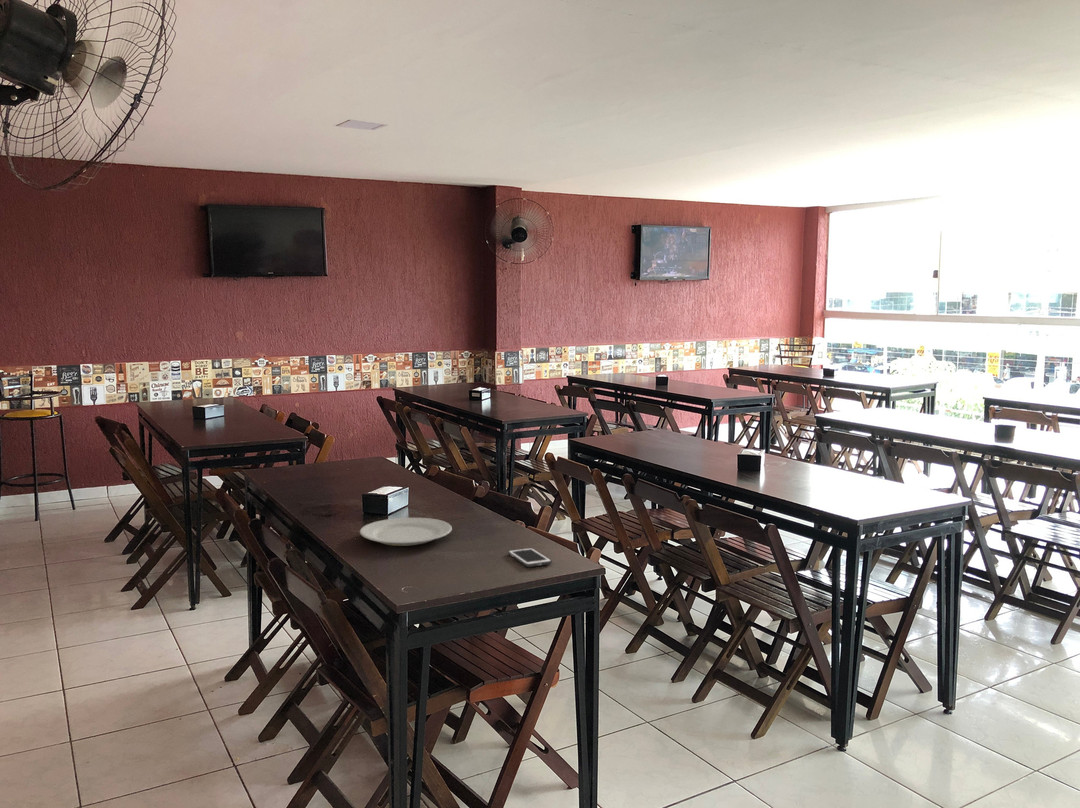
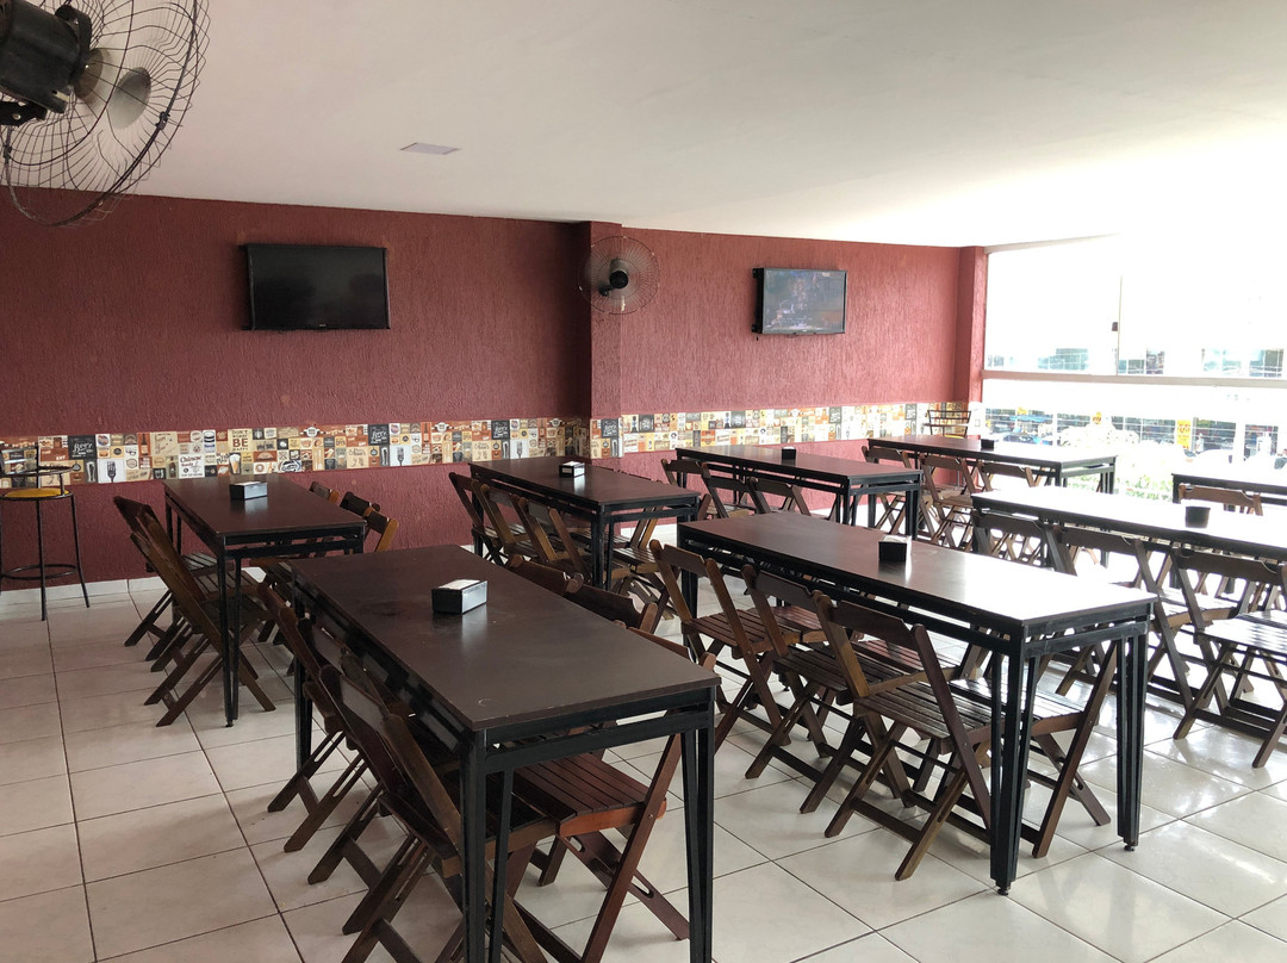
- cell phone (529, 557)
- chinaware (406, 533)
